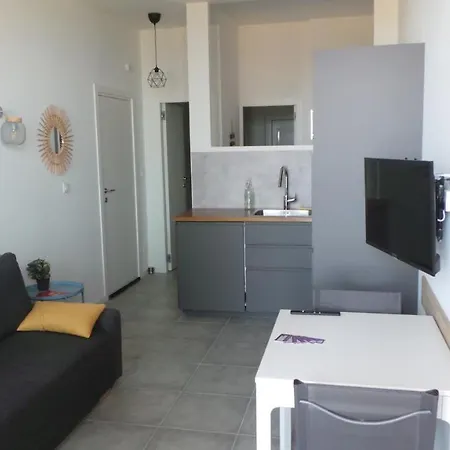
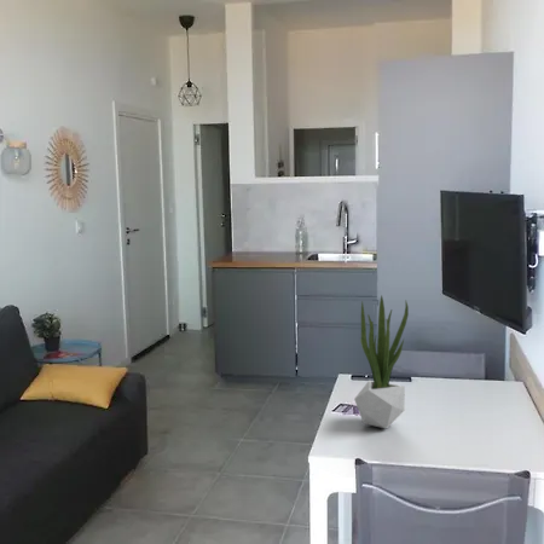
+ potted plant (381, 360)
